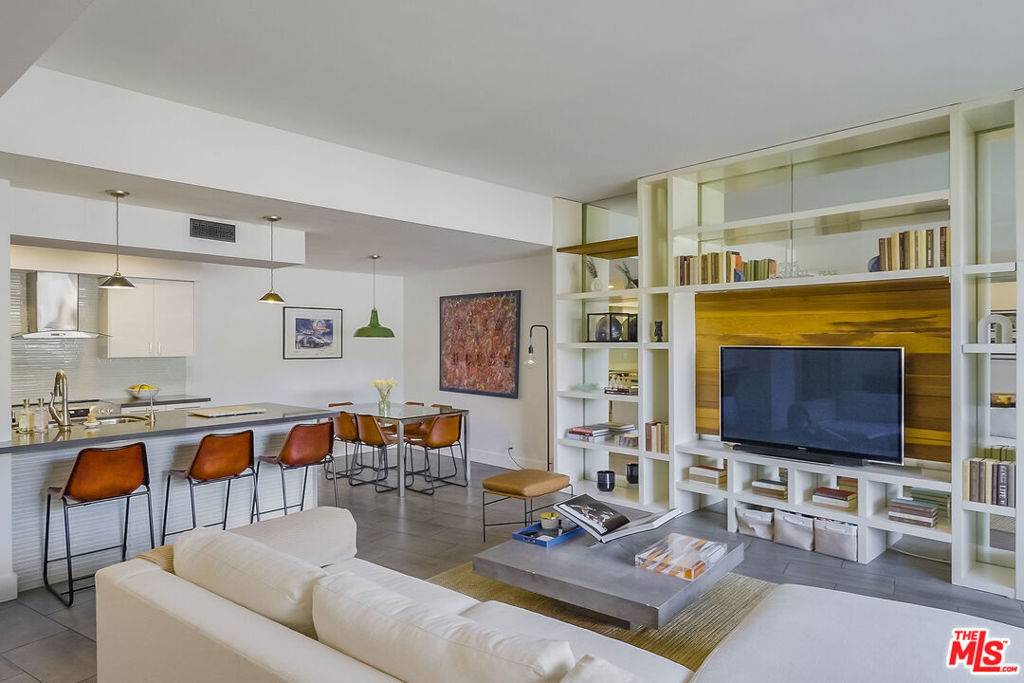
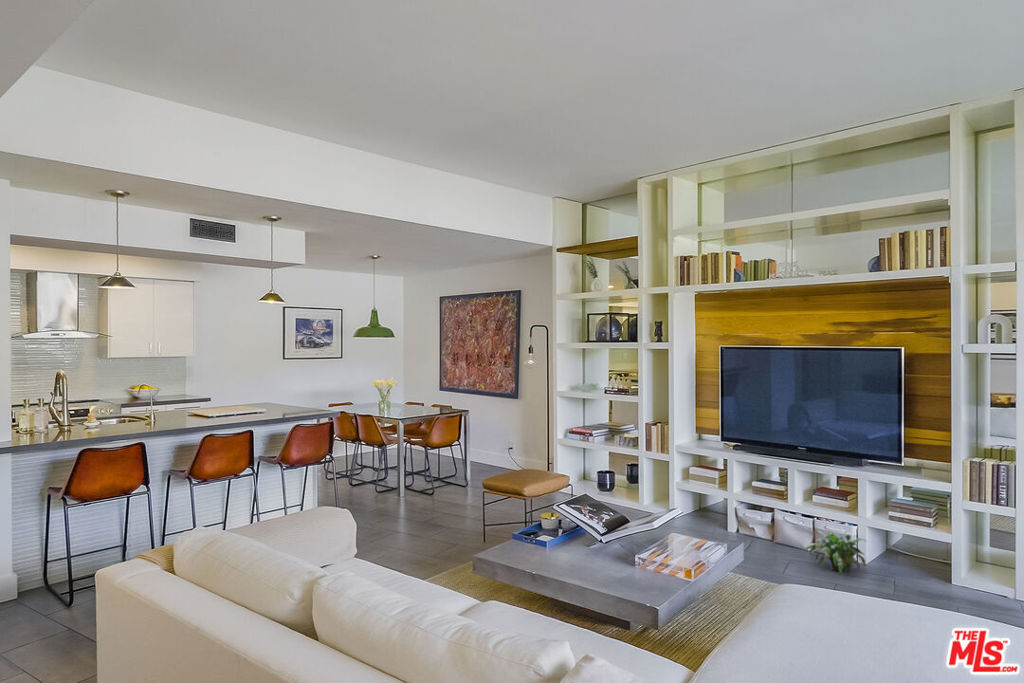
+ potted plant (835, 549)
